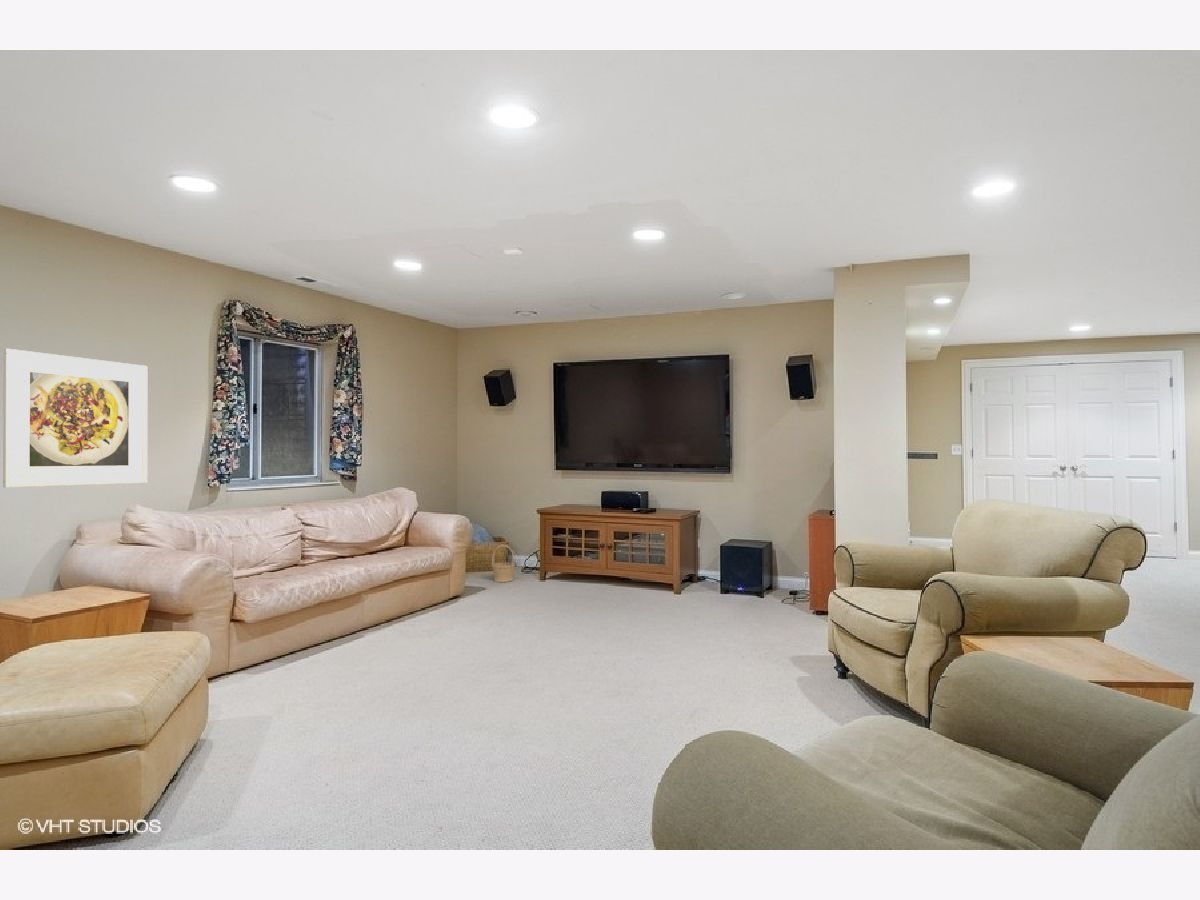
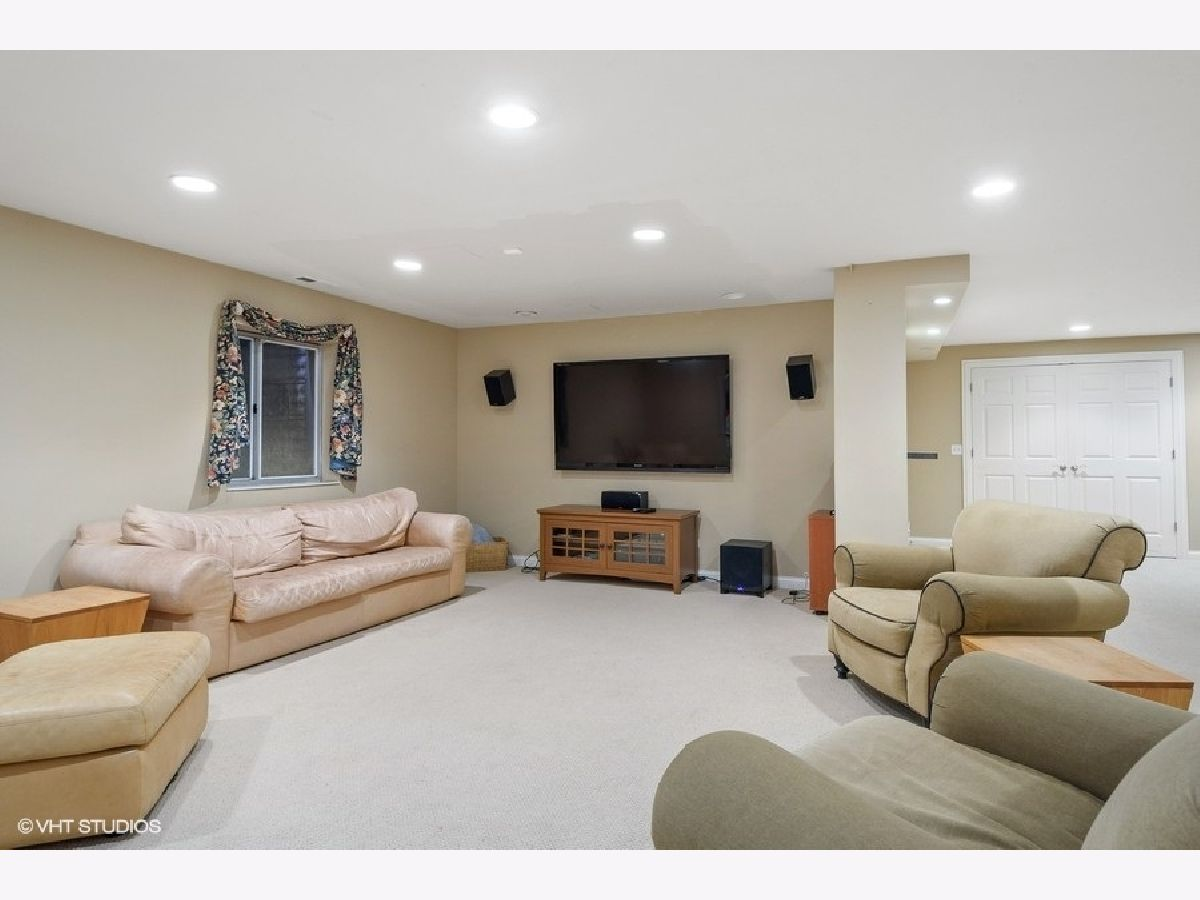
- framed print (81, 421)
- basket (503, 563)
